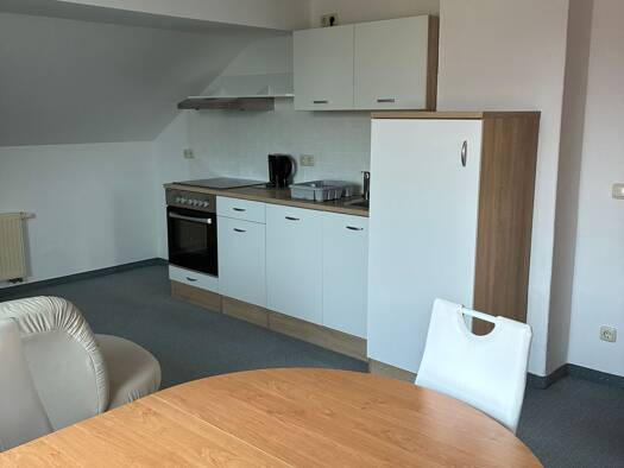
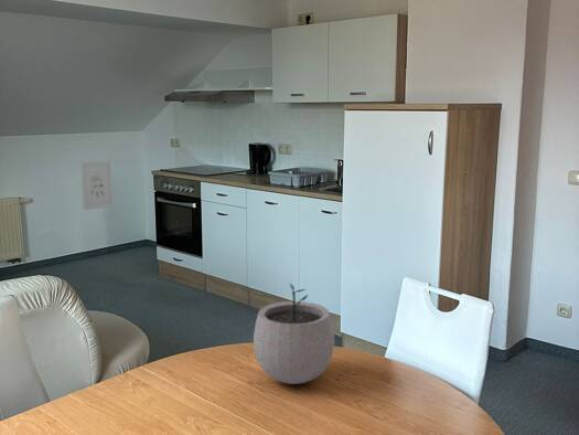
+ wall art (97, 184)
+ plant pot (293, 330)
